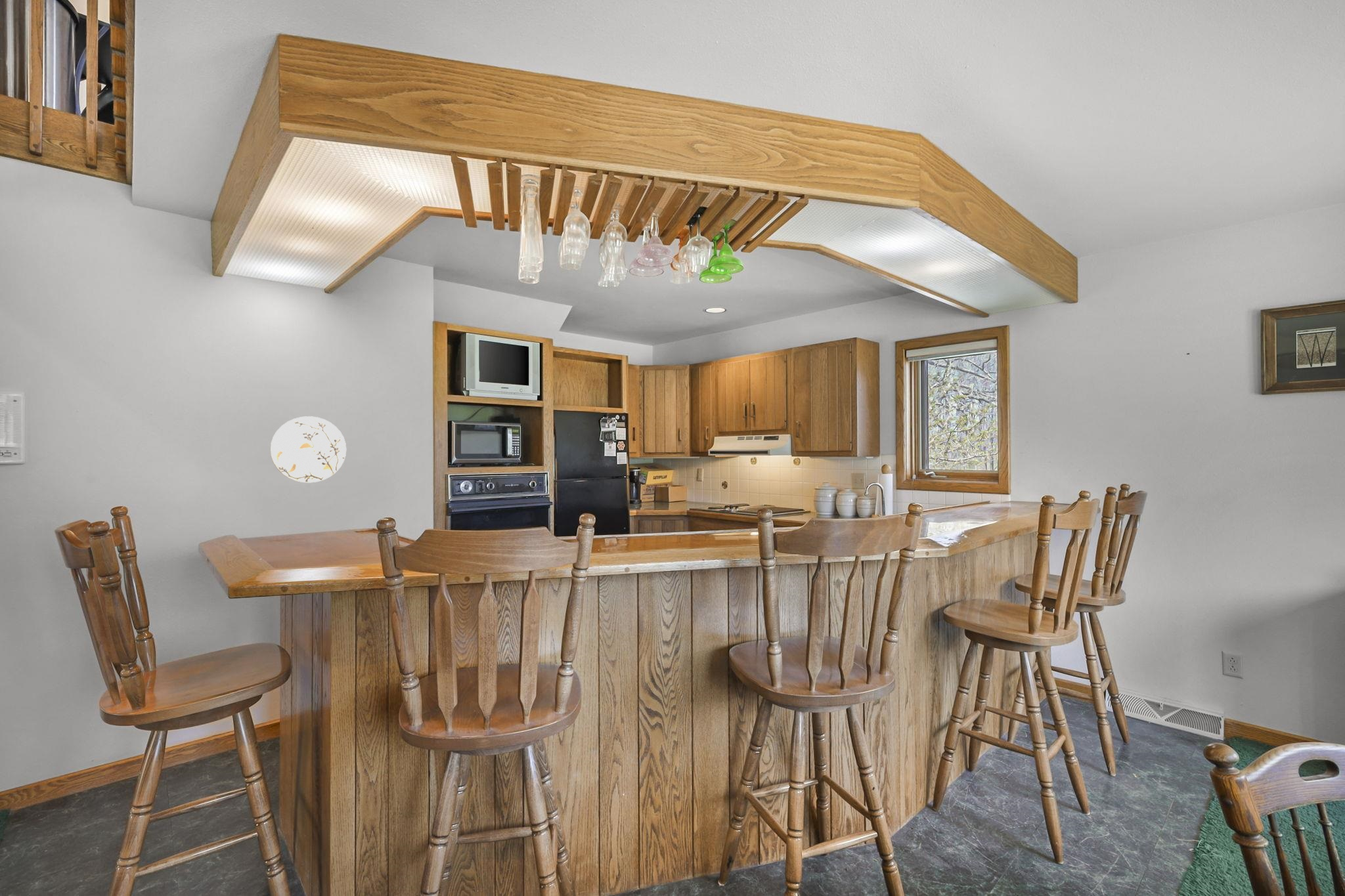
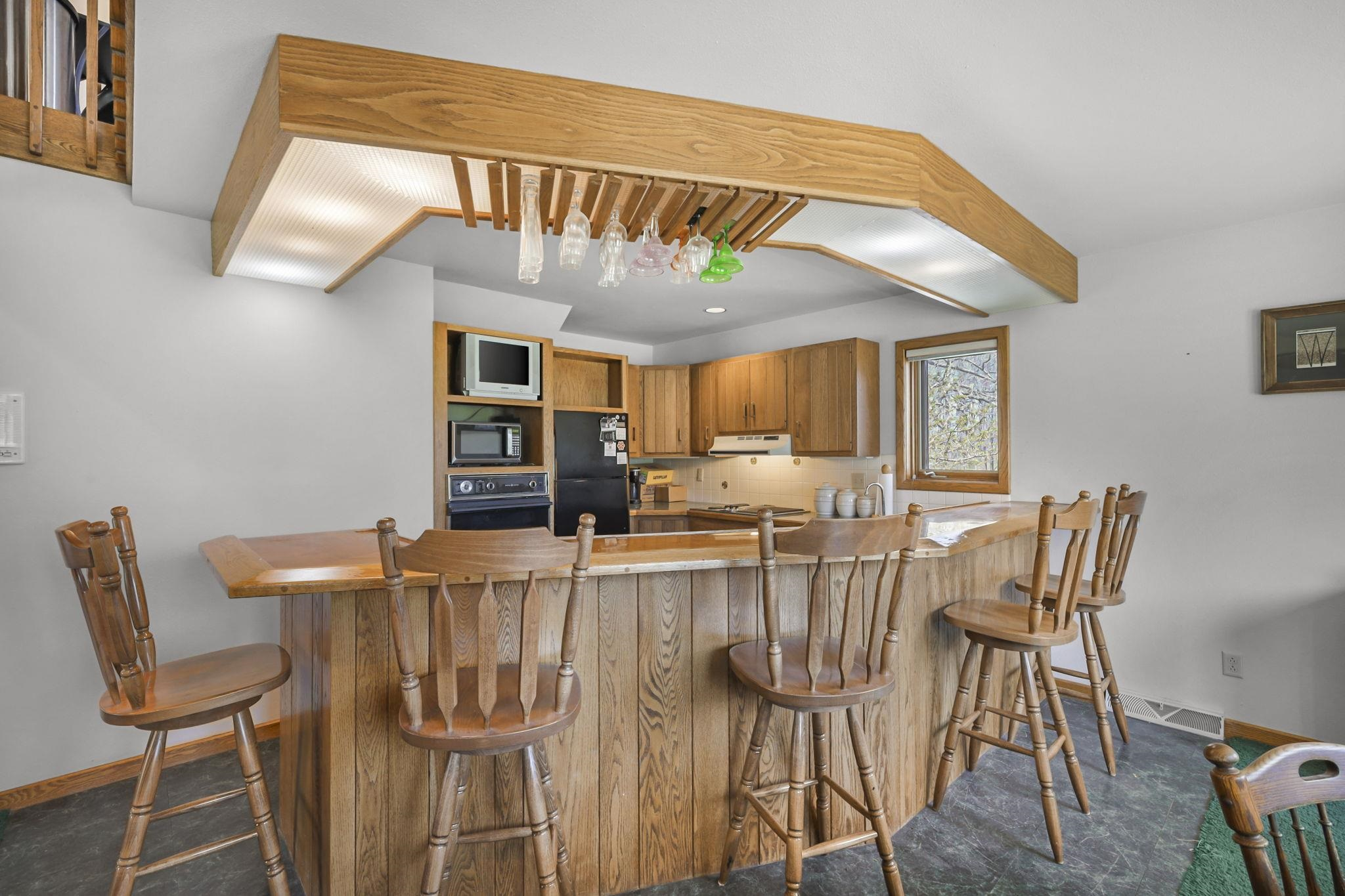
- decorative plate (309, 449)
